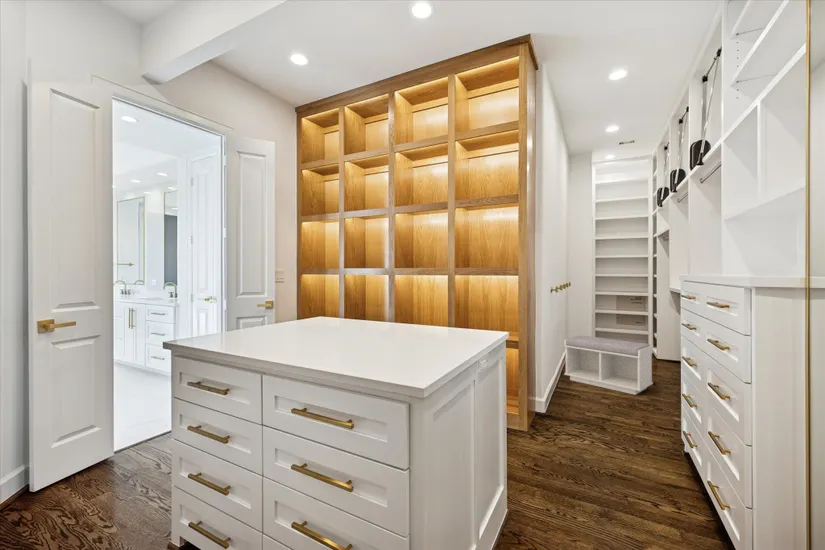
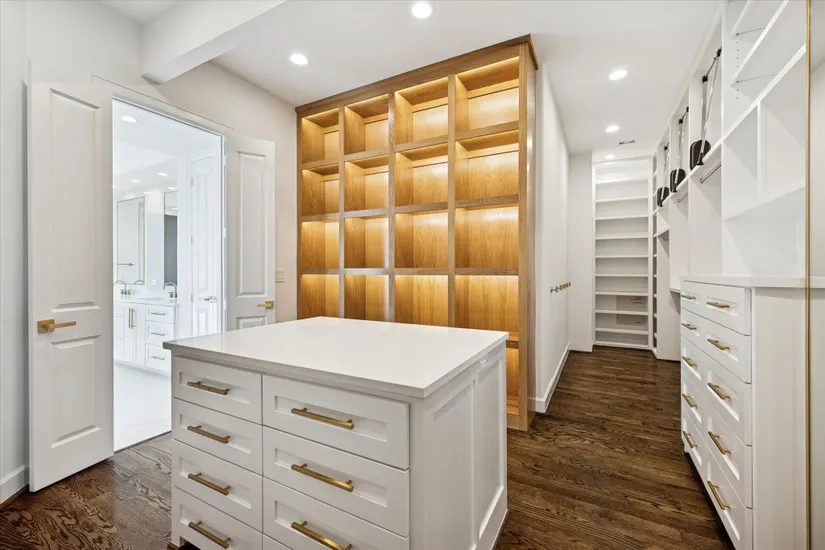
- bench (606, 362)
